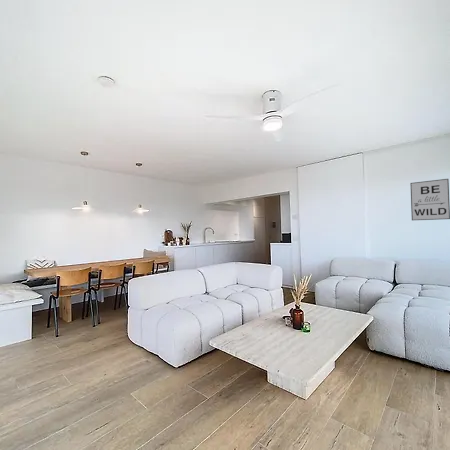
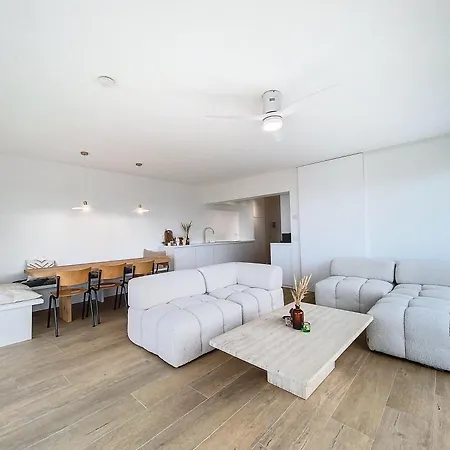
- wall art (429, 200)
